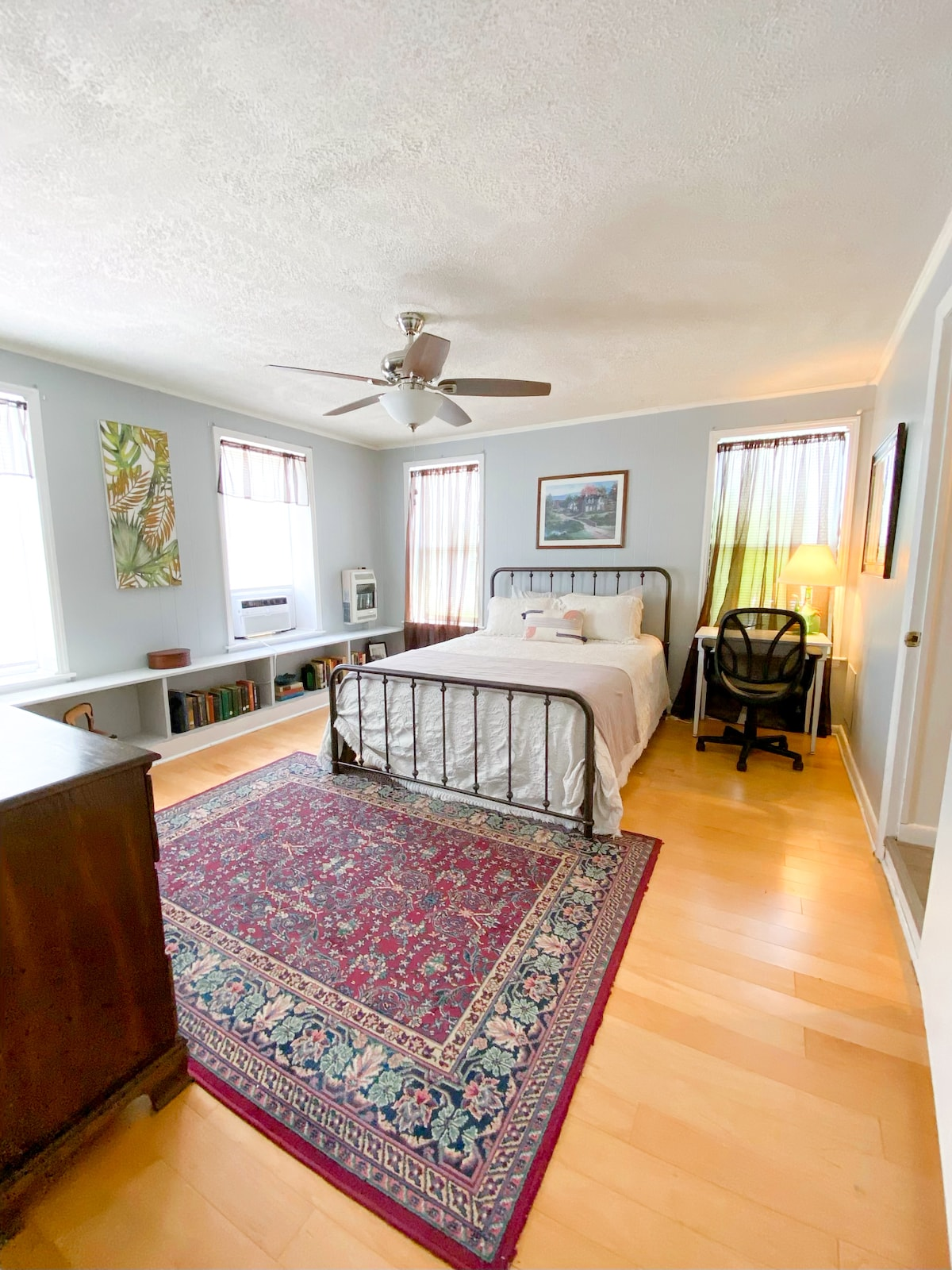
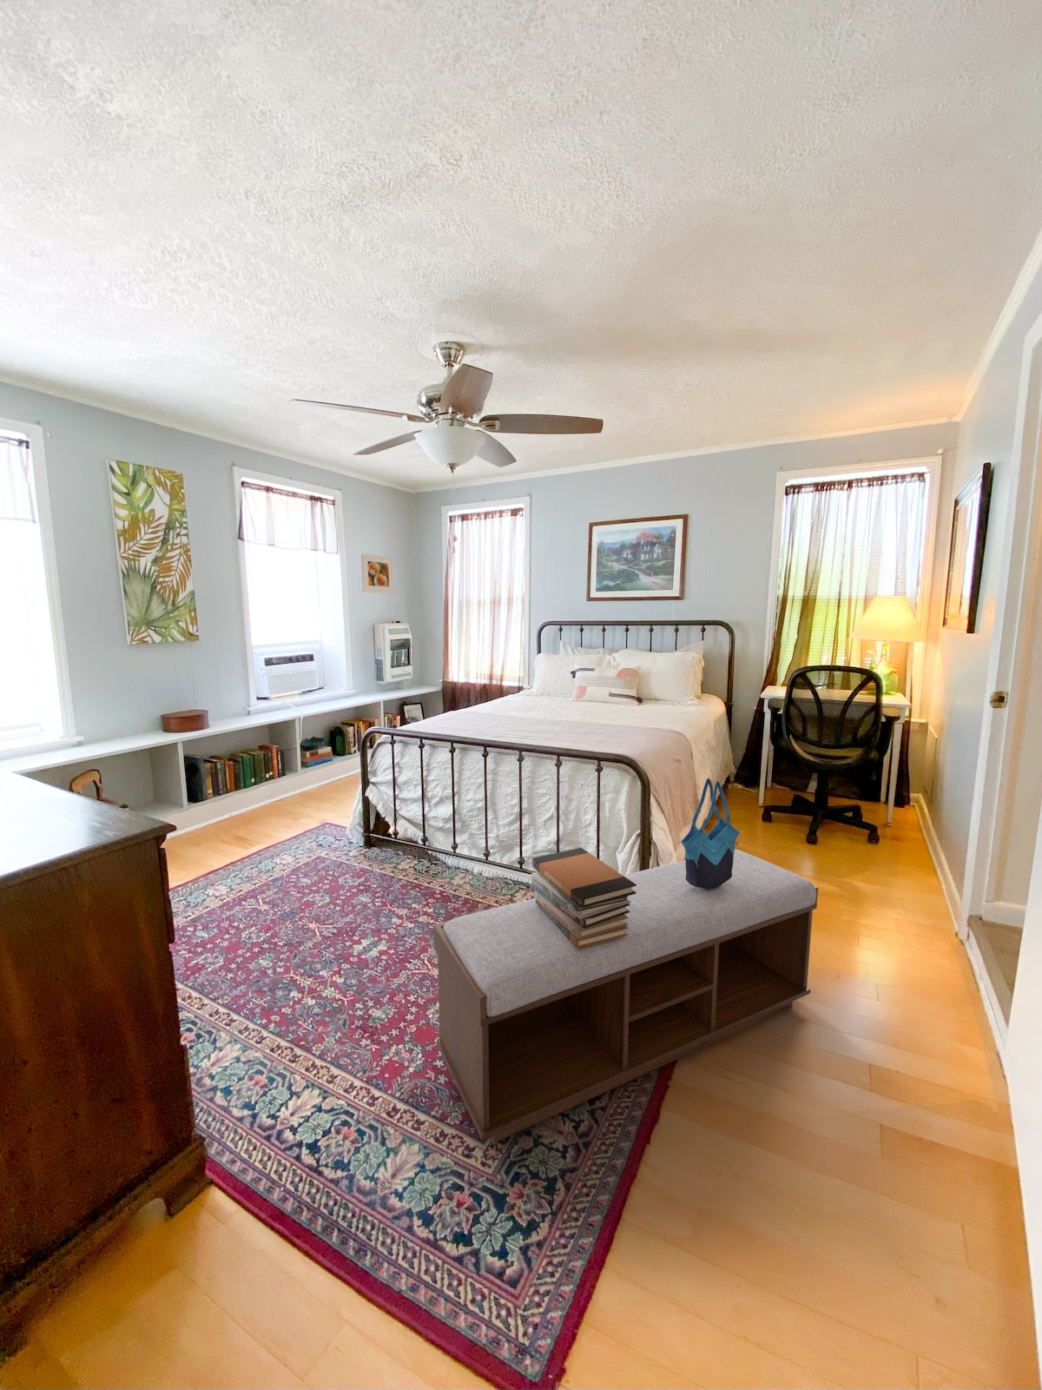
+ bench (637, 965)
+ book stack (579, 893)
+ tote bag (710, 833)
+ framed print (378, 575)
